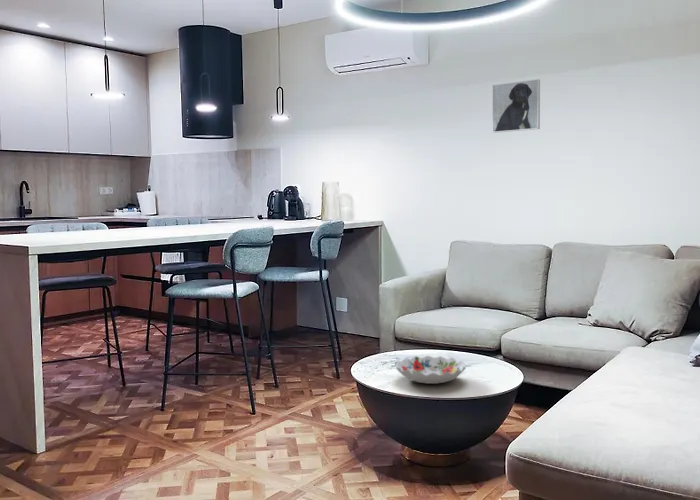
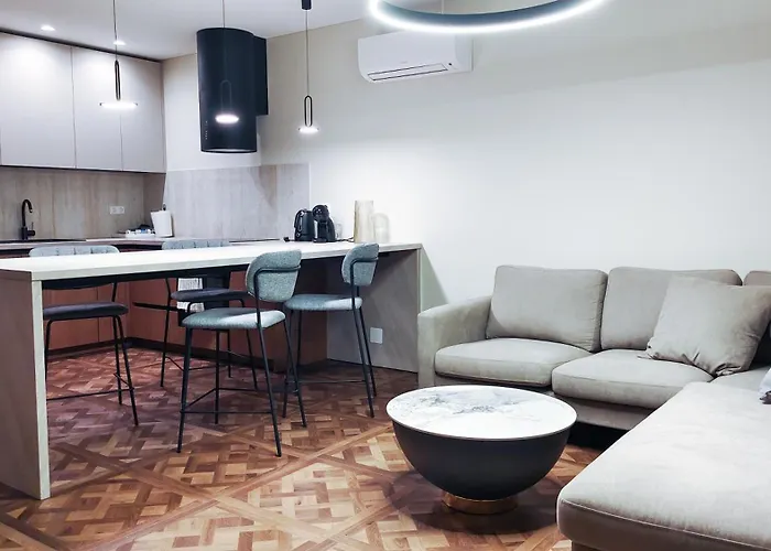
- decorative bowl (430, 371)
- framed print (515, 106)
